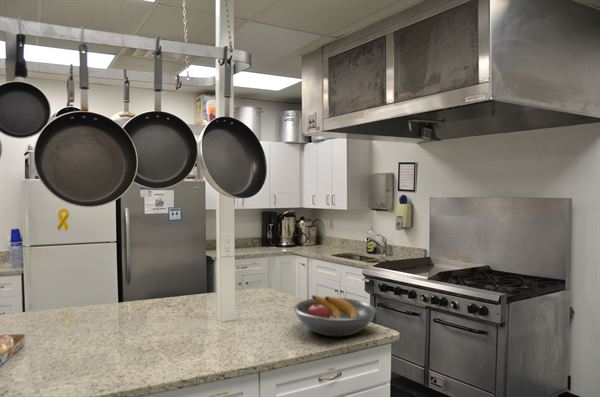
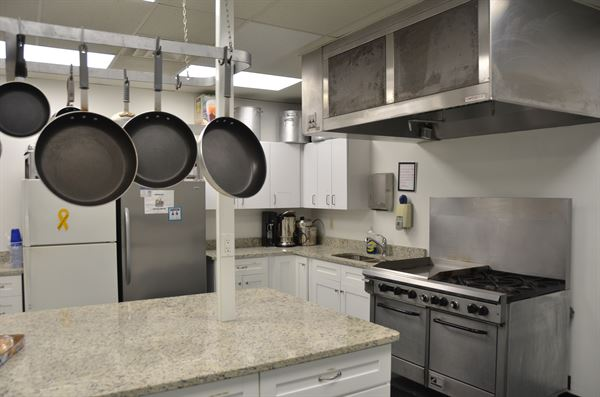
- fruit bowl (334, 316)
